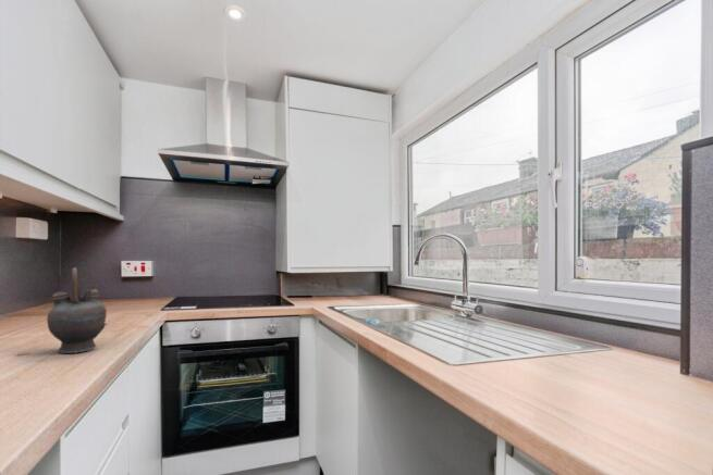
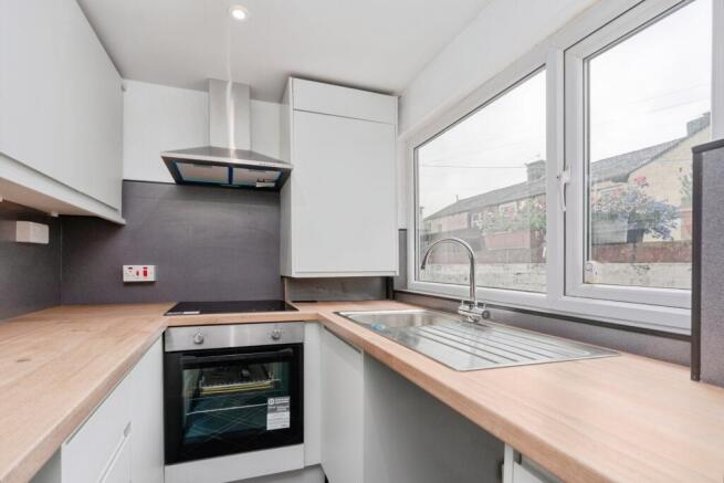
- teapot (78, 308)
